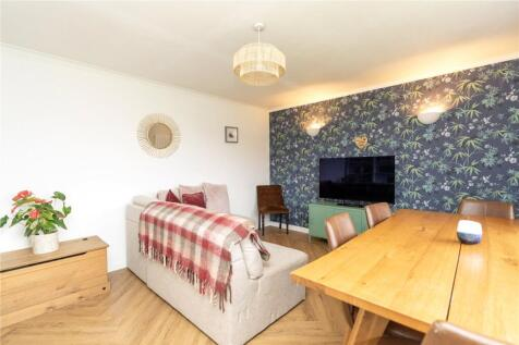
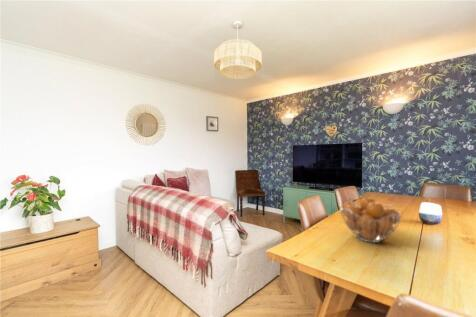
+ fruit basket (368, 218)
